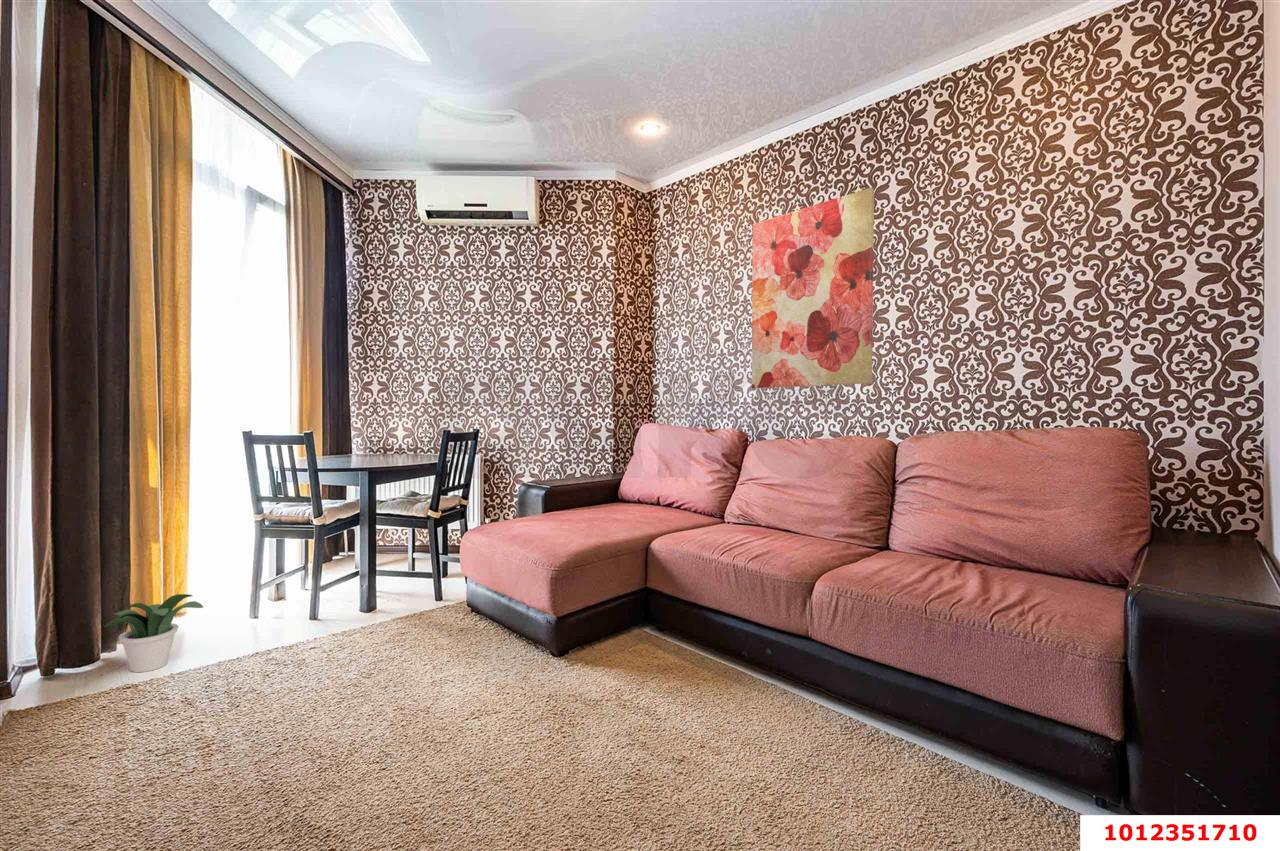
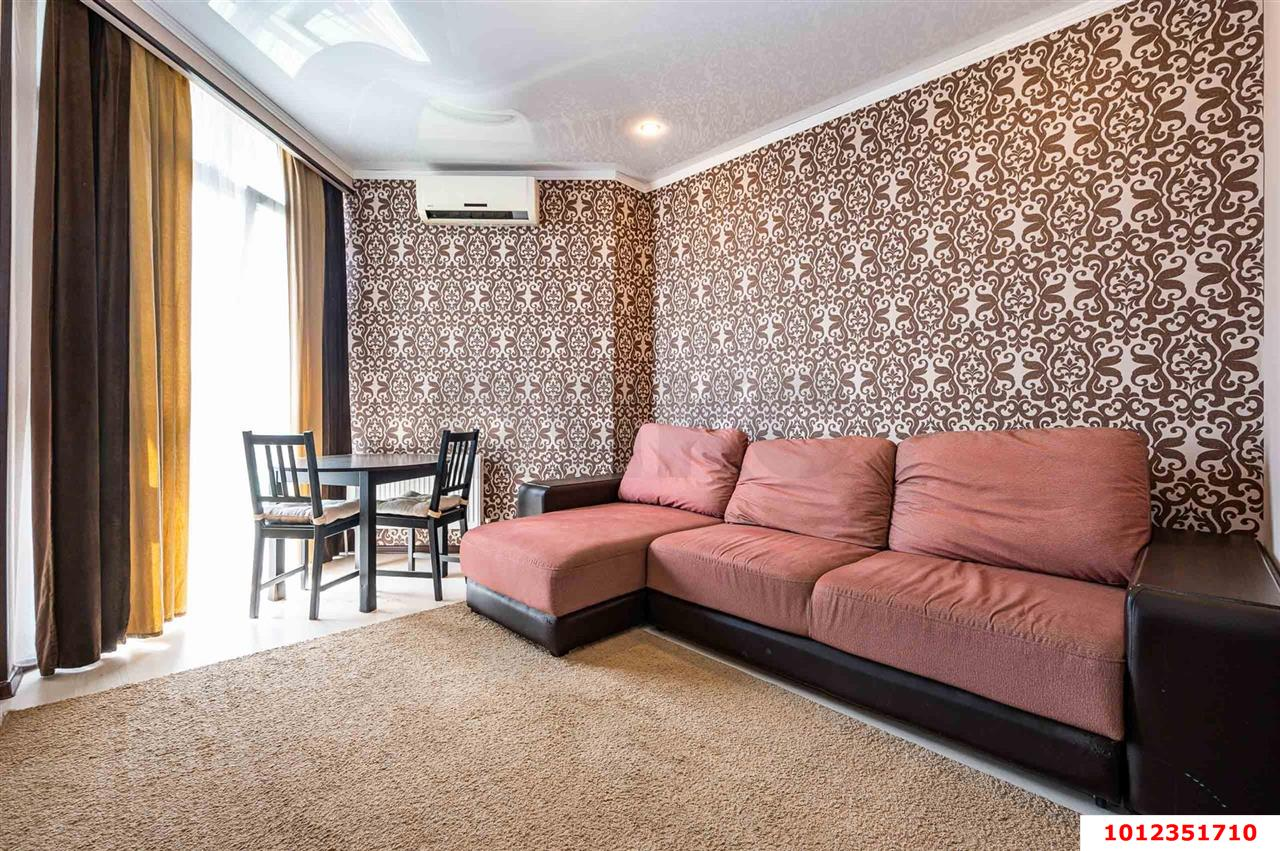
- wall art (807, 297)
- potted plant (157, 633)
